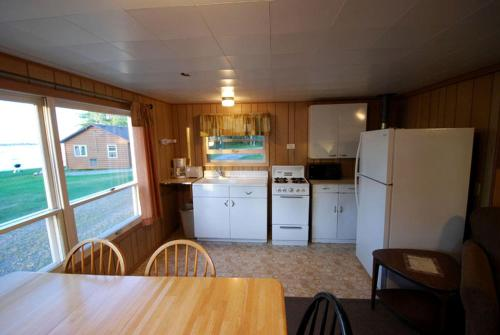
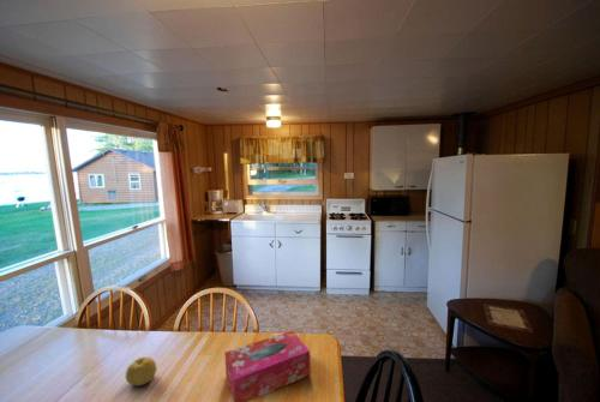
+ fruit (140, 371)
+ tissue box (268, 364)
